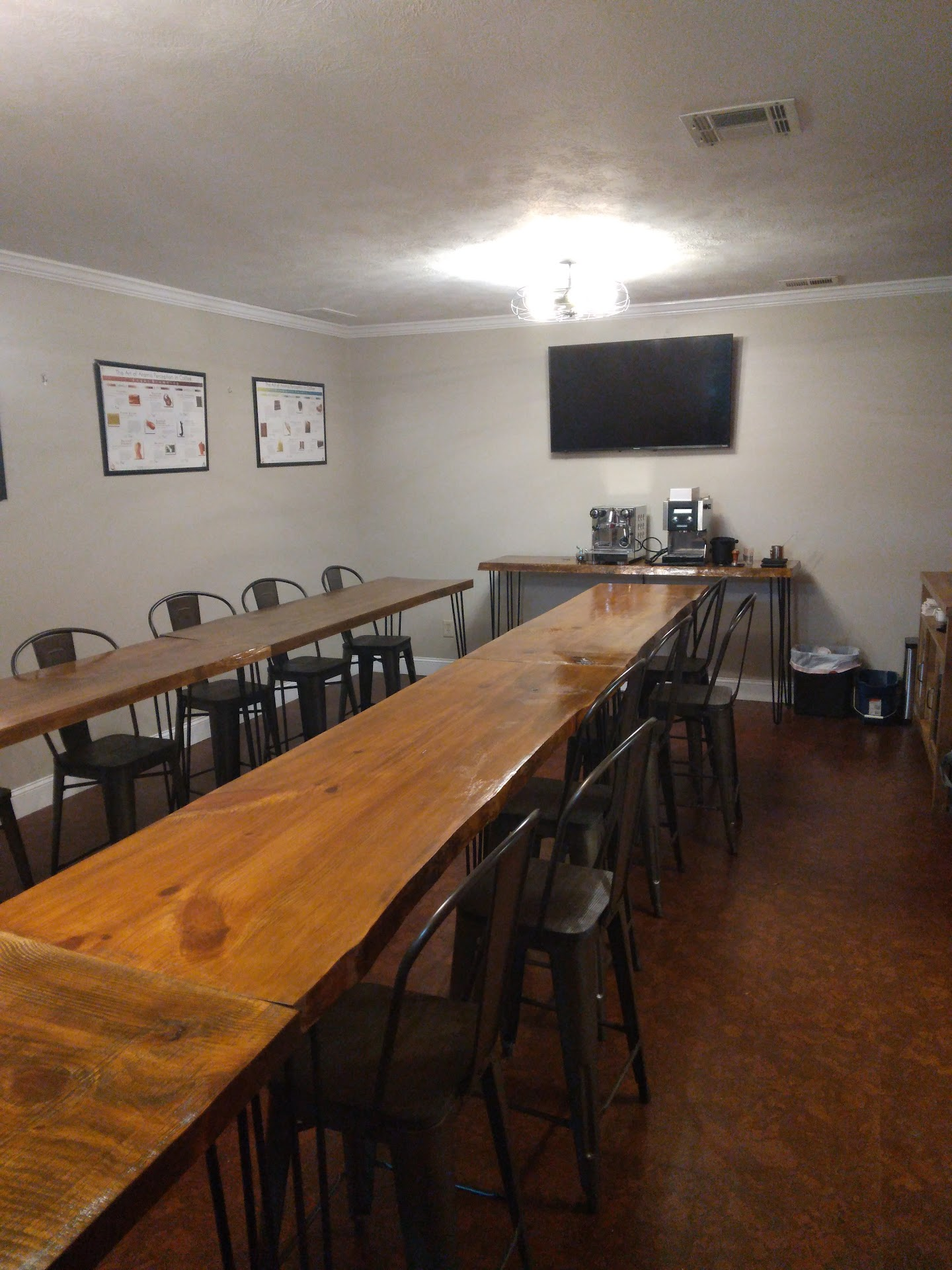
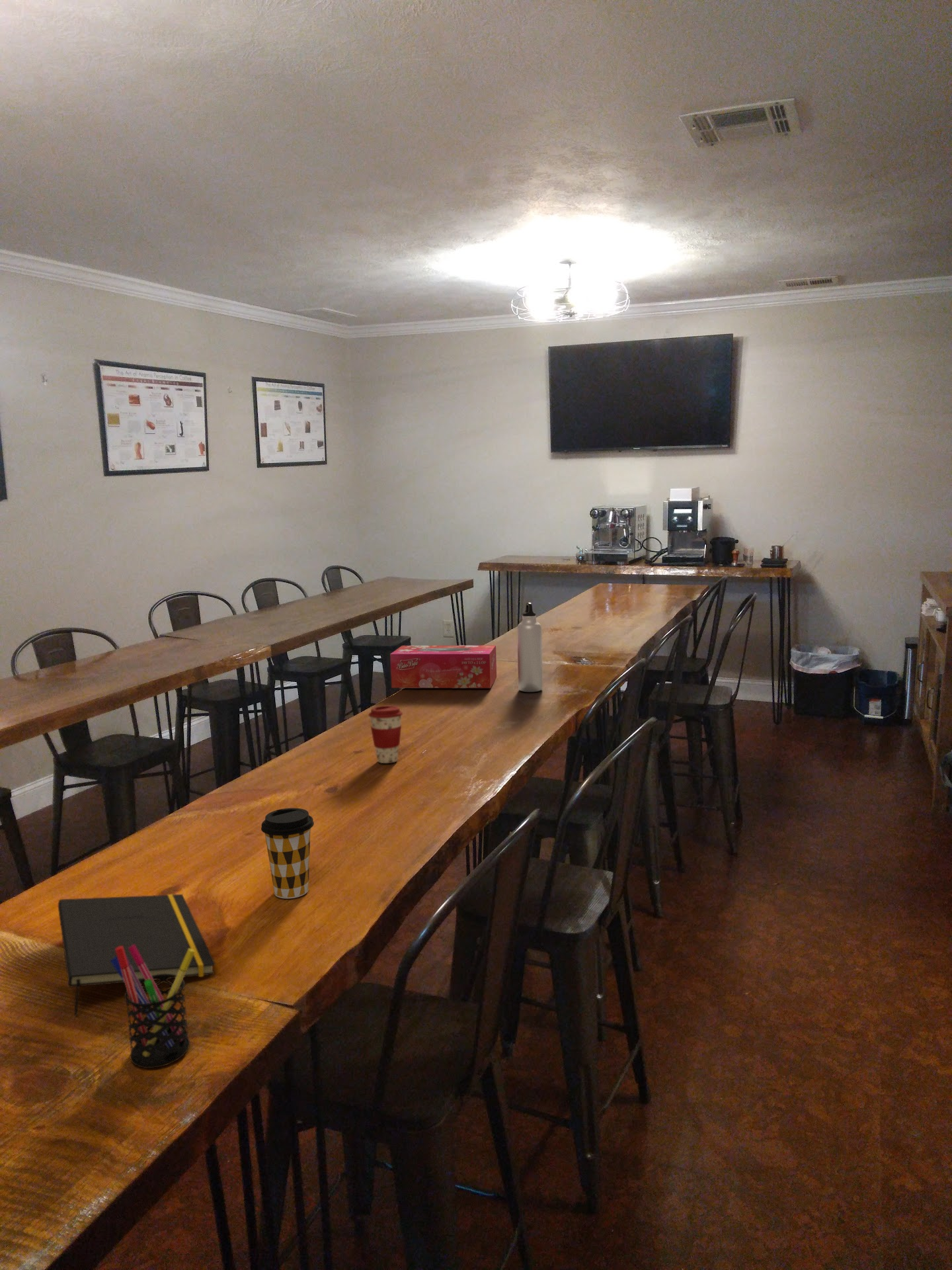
+ notepad (132, 935)
+ pen holder (151, 1001)
+ tissue box (444, 666)
+ coffee cup (289, 853)
+ coffee cup (386, 734)
+ water bottle (530, 646)
